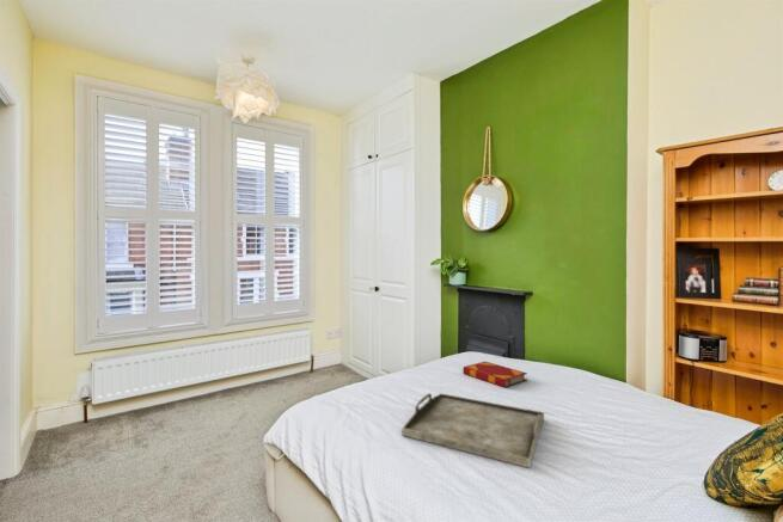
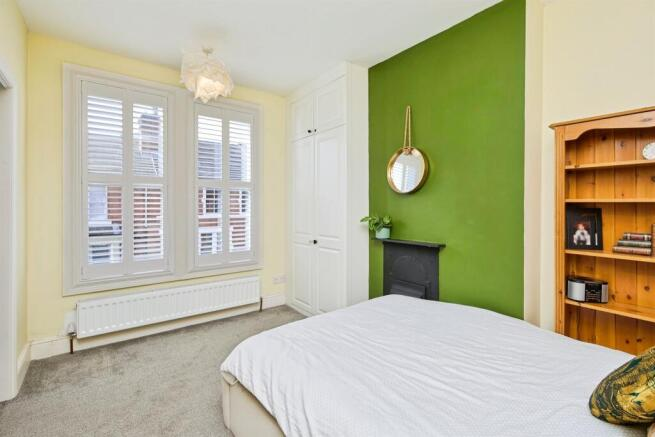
- hardback book (494, 373)
- serving tray (476, 417)
